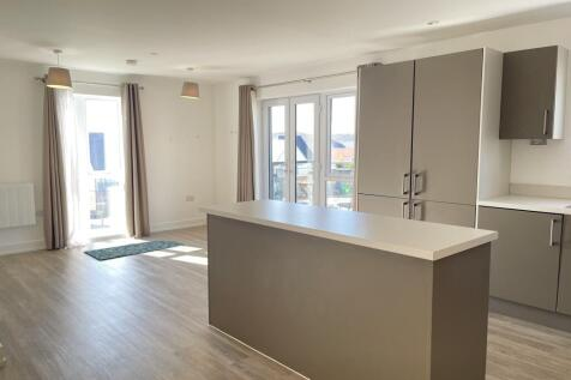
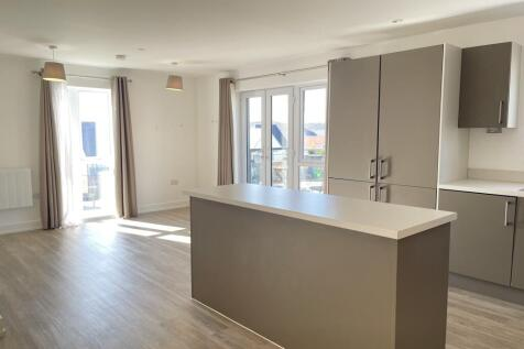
- rug (136, 248)
